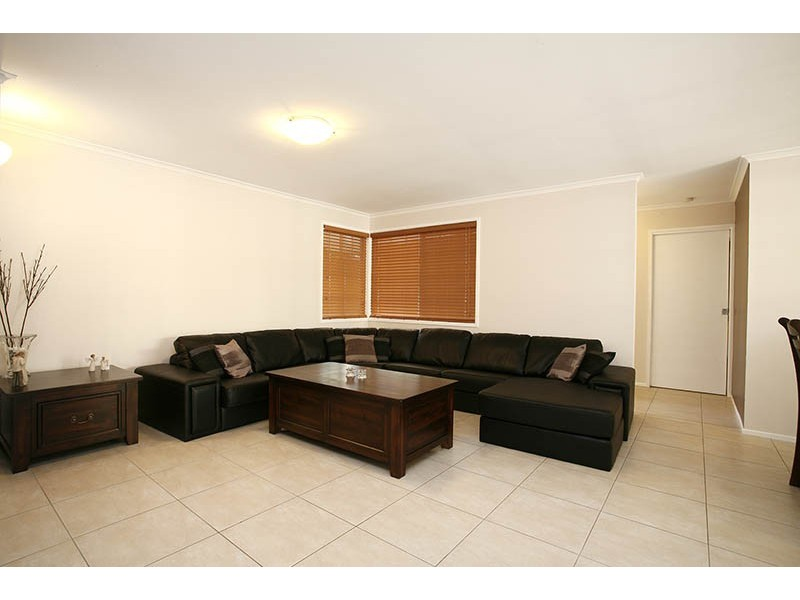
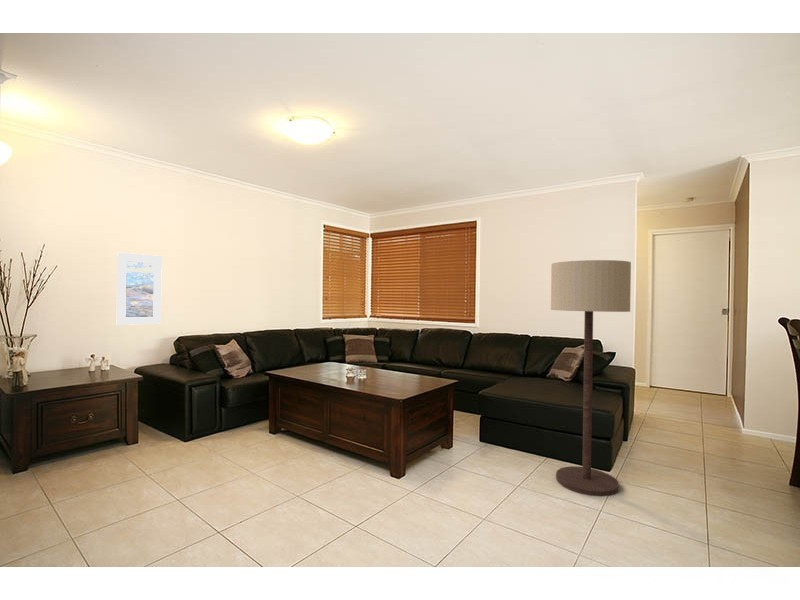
+ floor lamp (588, 373)
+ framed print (139, 289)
